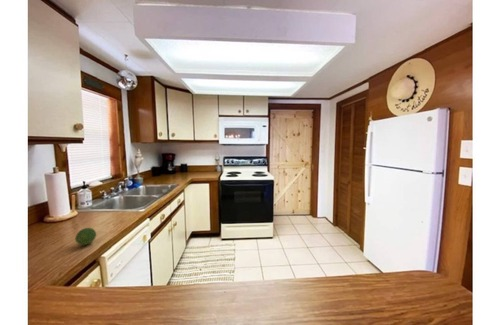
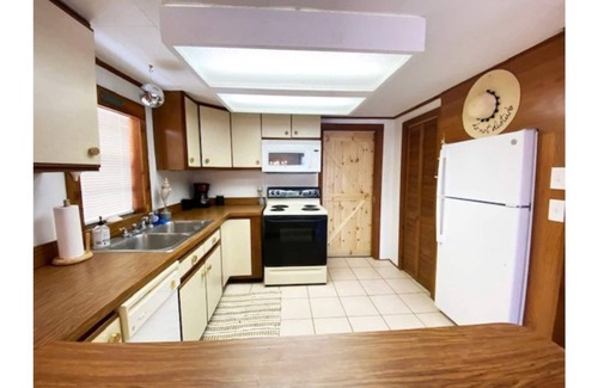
- fruit (85, 236)
